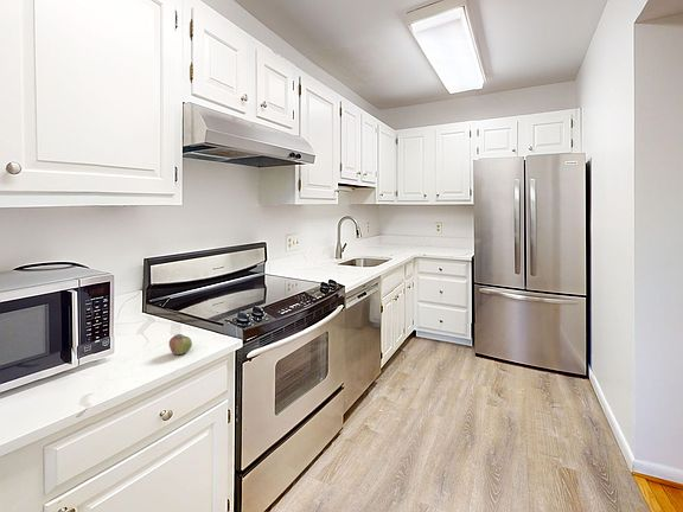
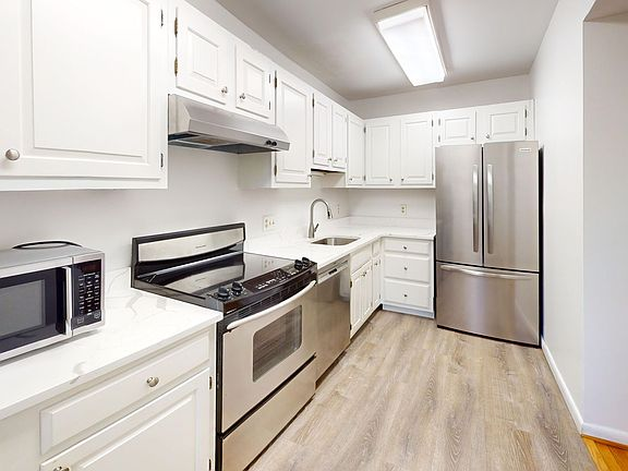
- apple (178, 344)
